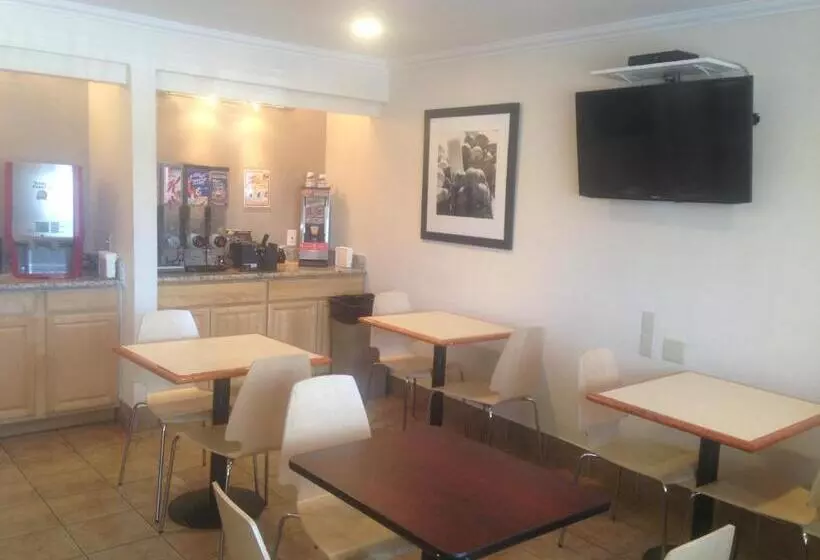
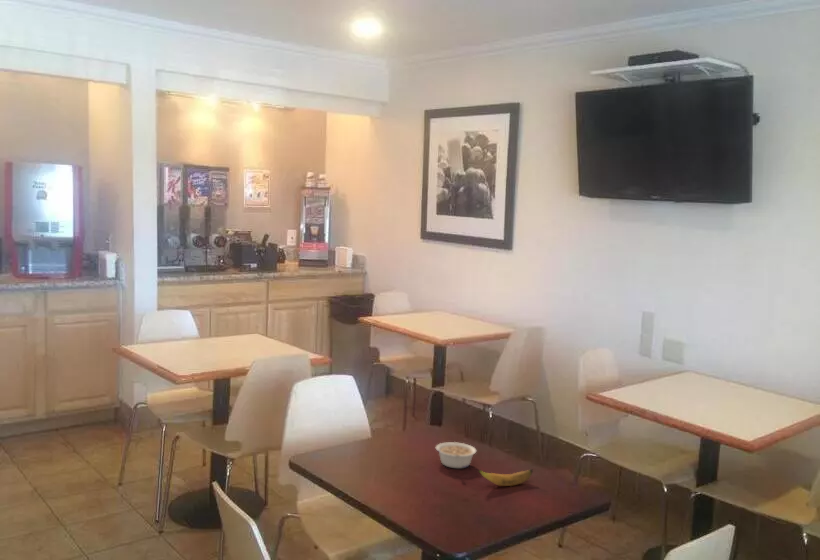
+ banana (505, 475)
+ legume (456, 455)
